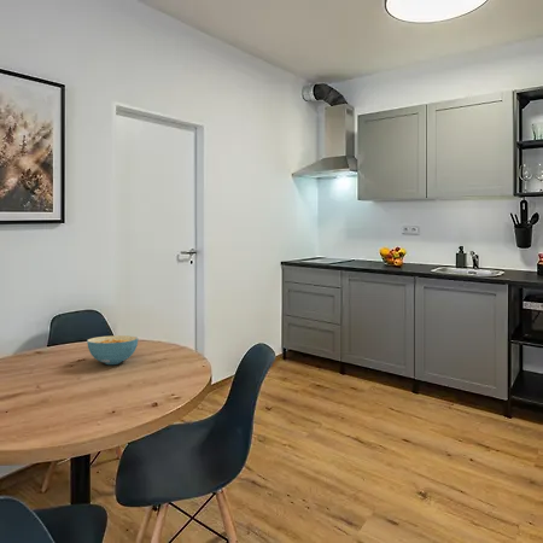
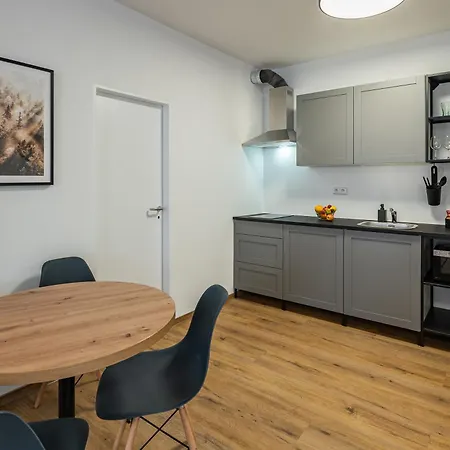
- cereal bowl (112, 351)
